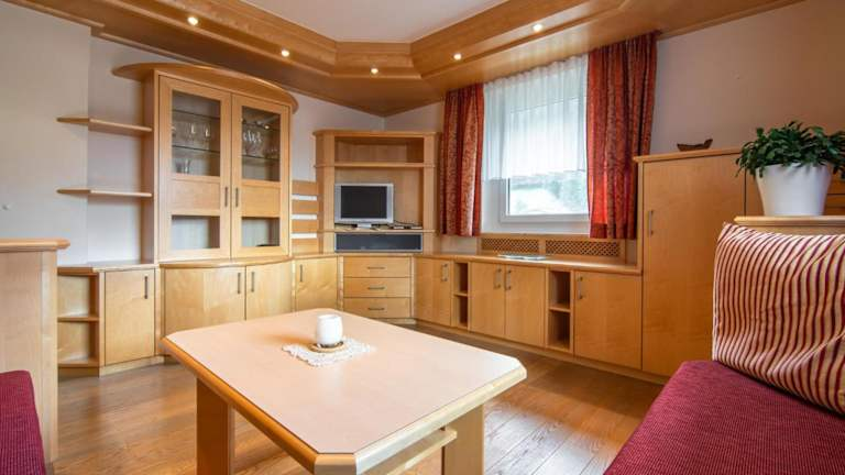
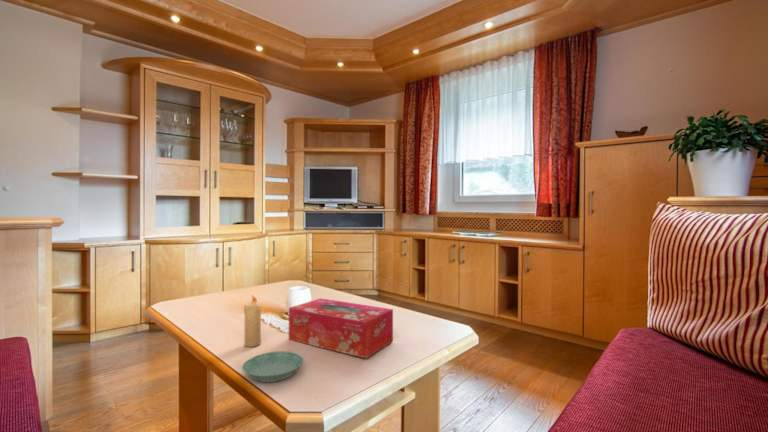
+ candle (252, 319)
+ saucer (273, 367)
+ tissue box (340, 324)
